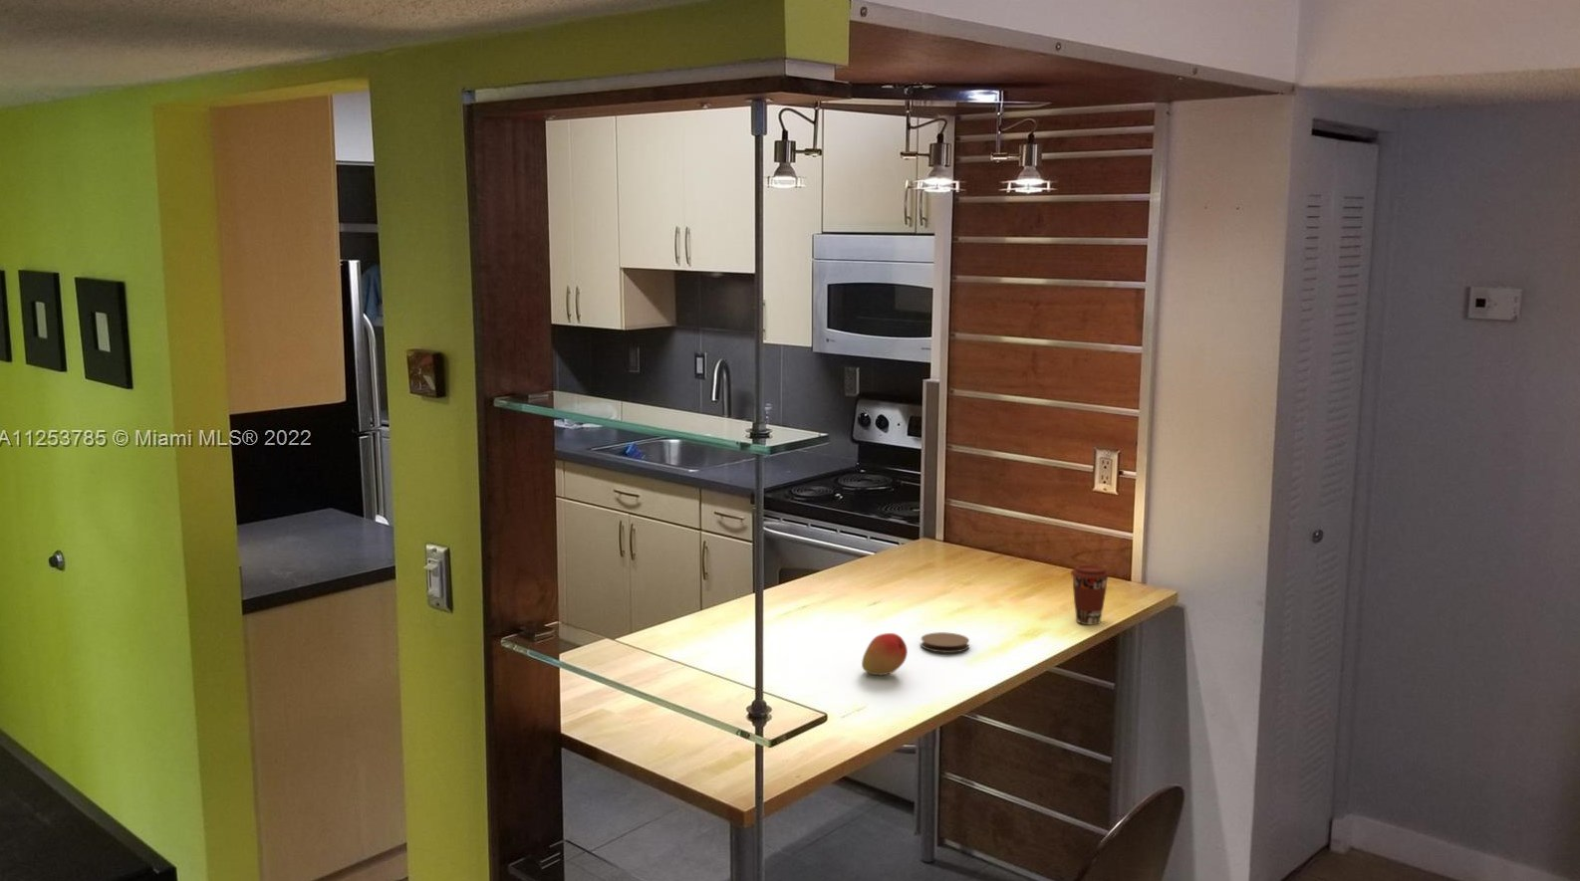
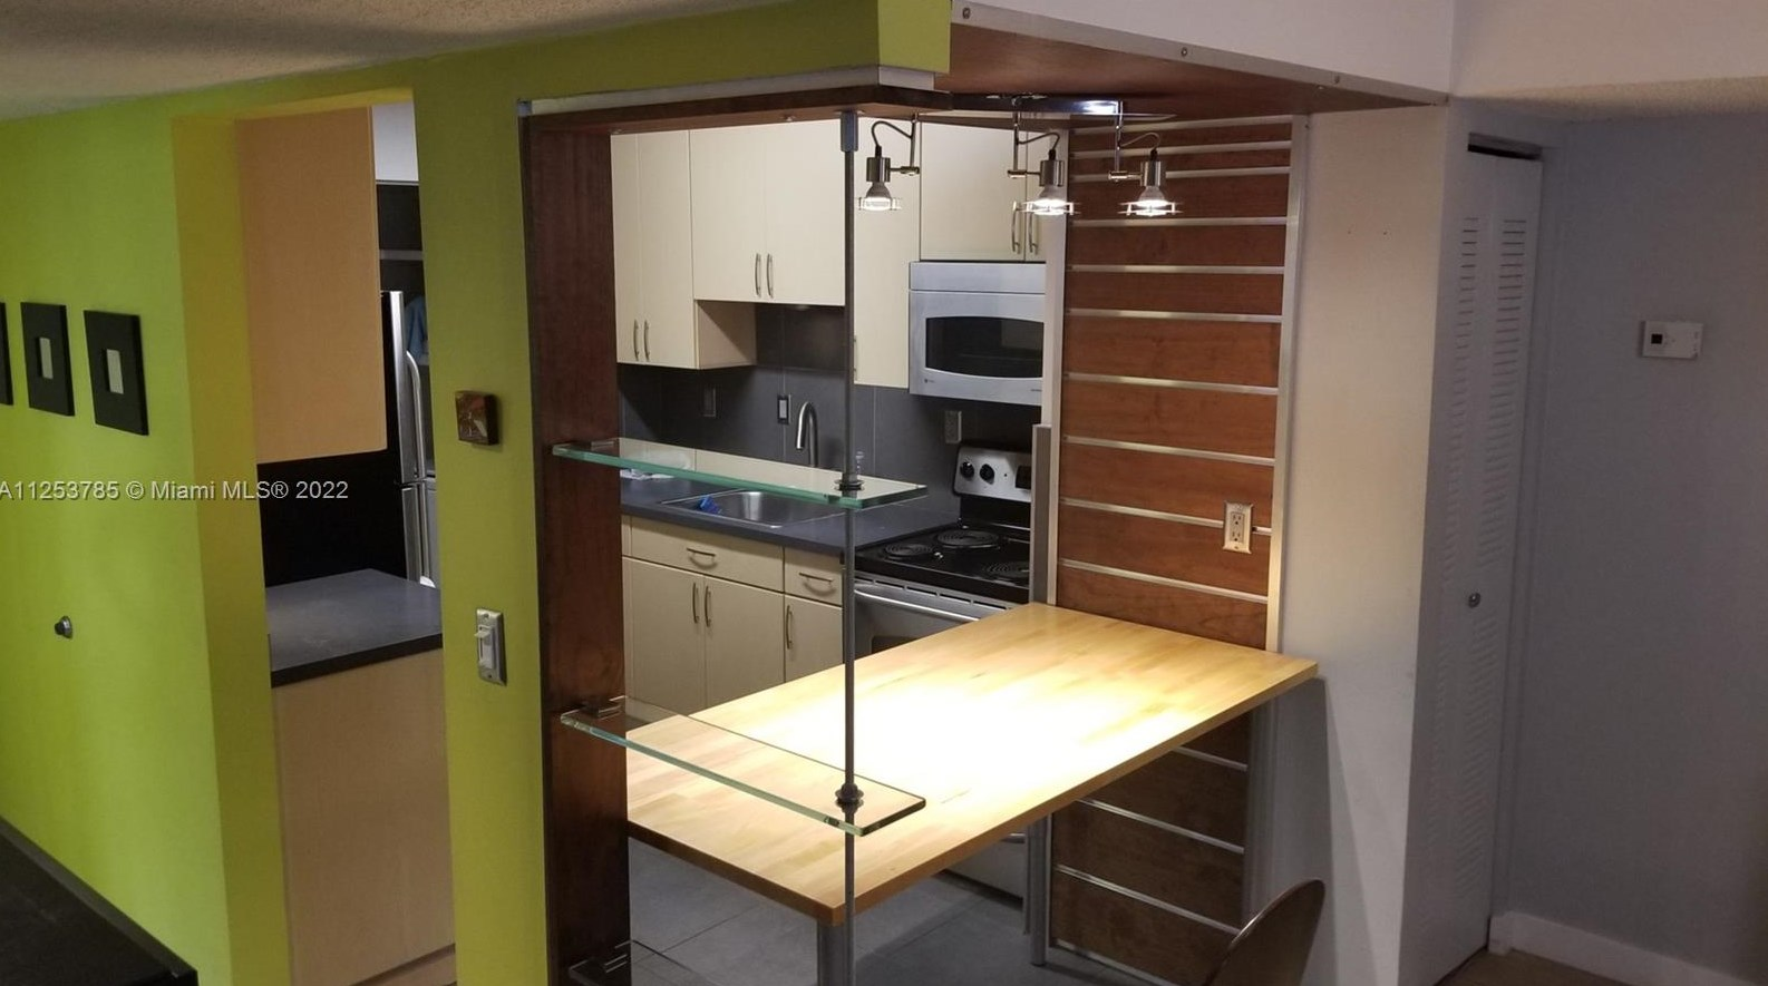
- coffee cup (1088, 595)
- fruit (883, 654)
- coaster (944, 642)
